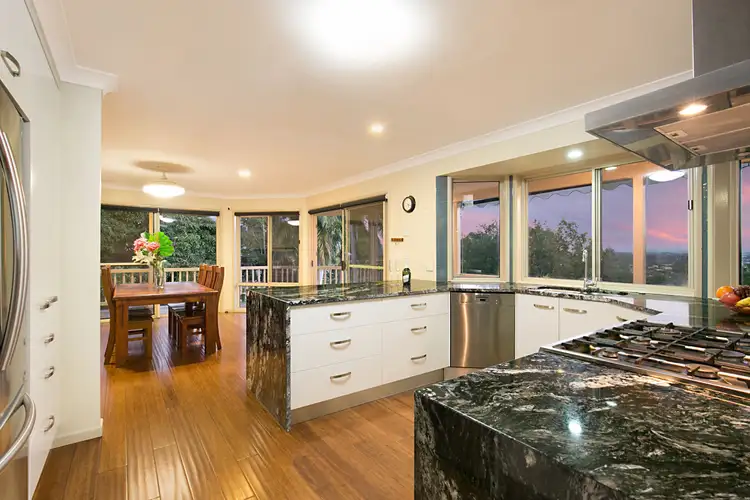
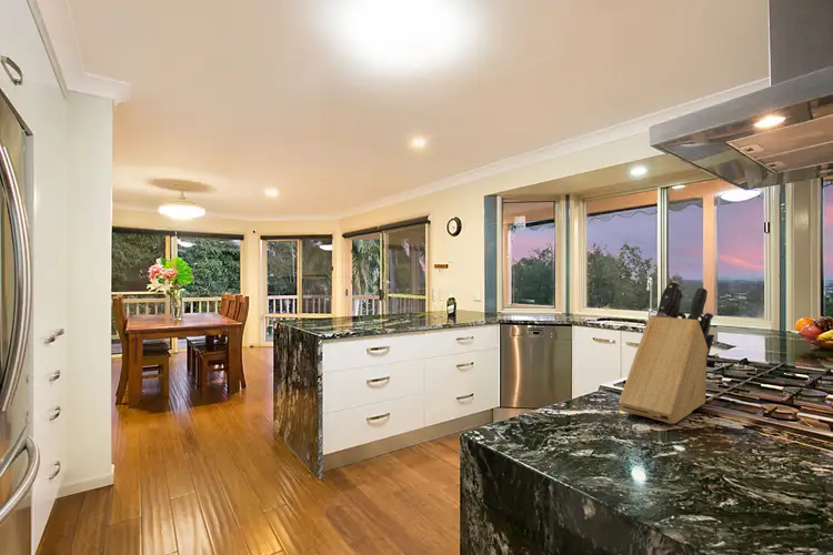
+ knife block (671, 343)
